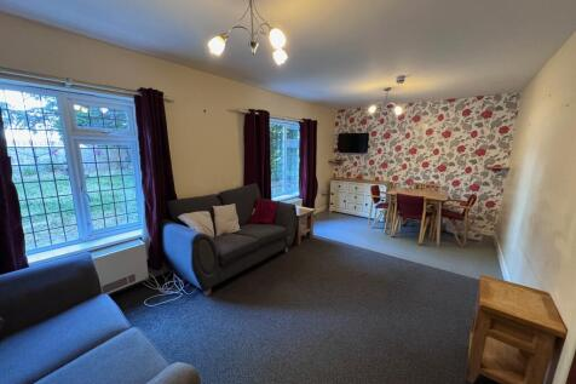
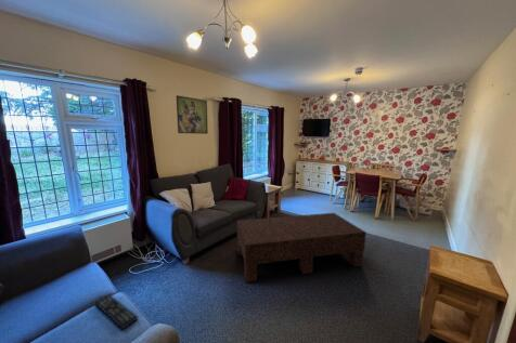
+ remote control (115, 309)
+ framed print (193, 116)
+ coffee table (297, 241)
